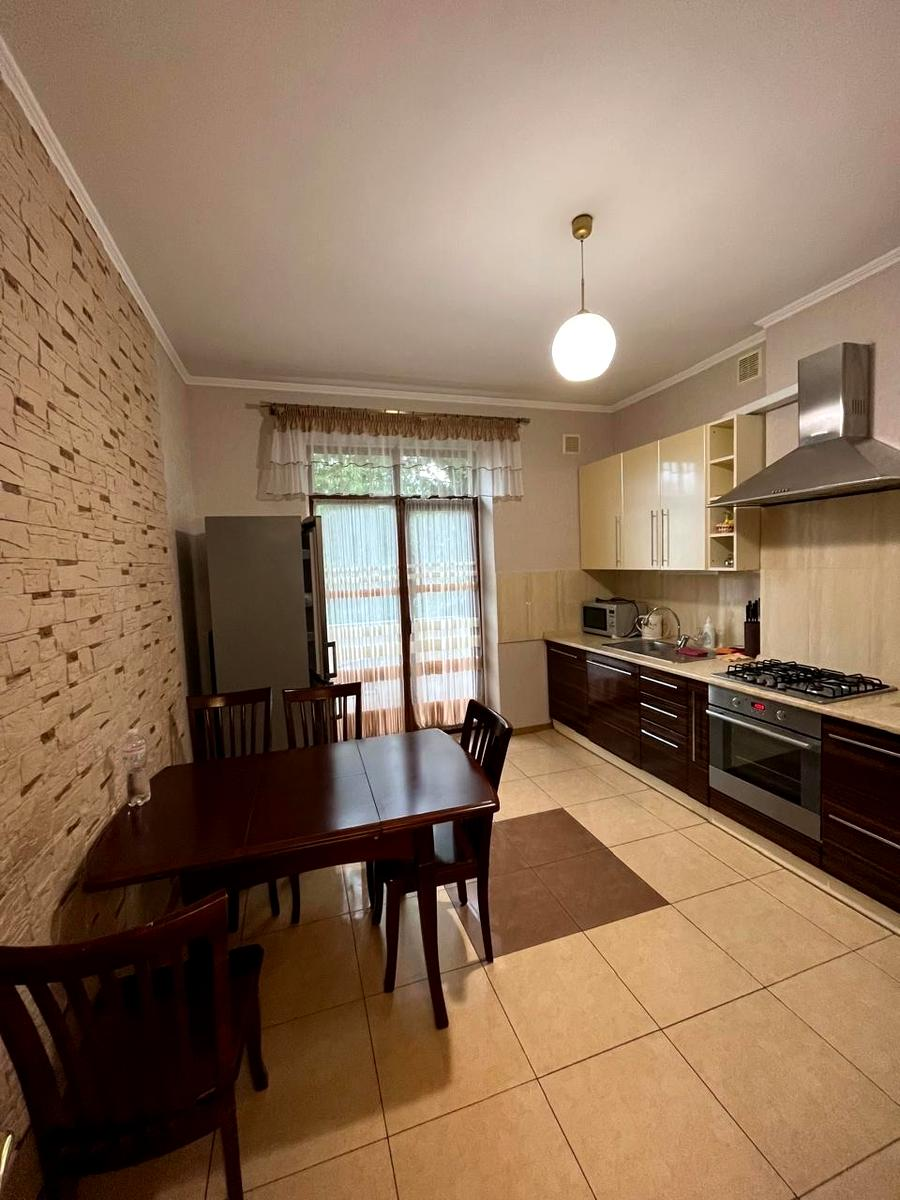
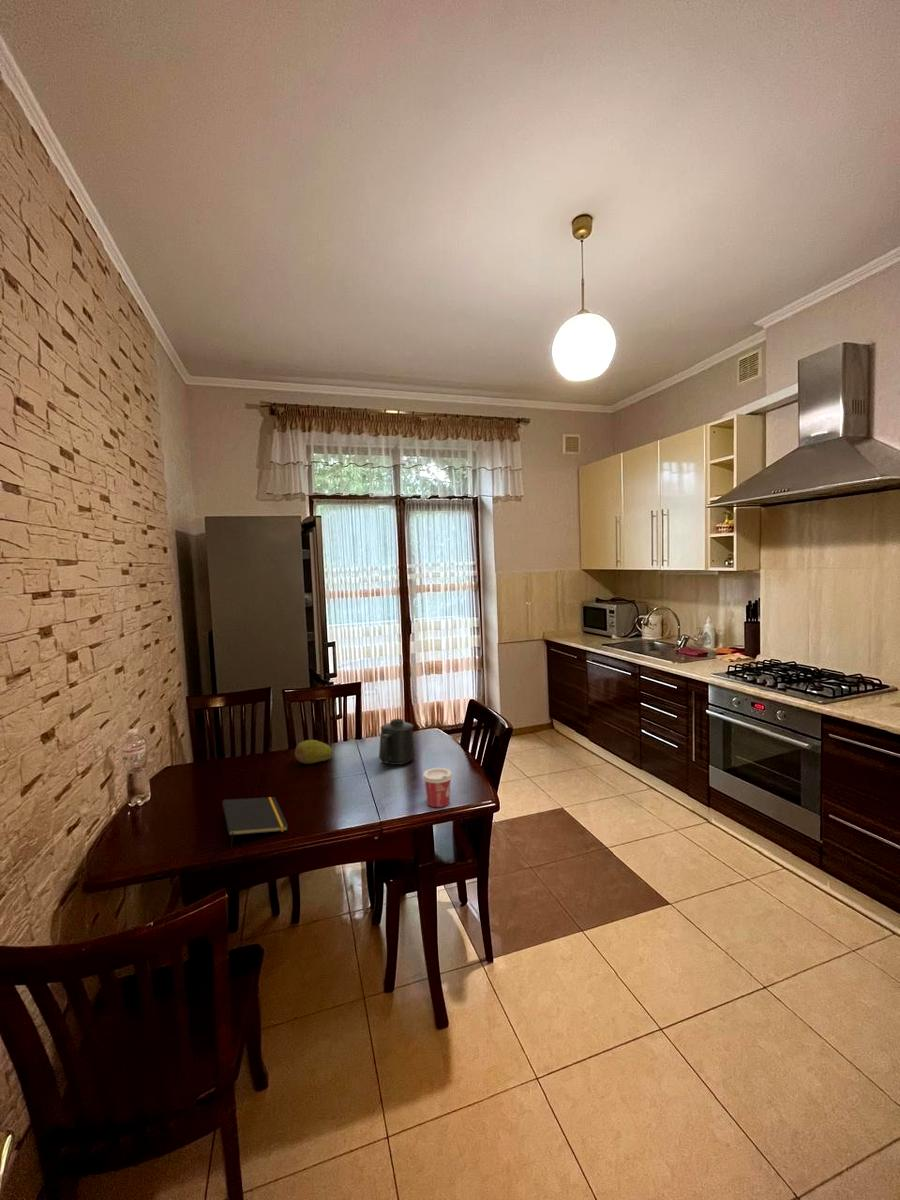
+ notepad (254, 814)
+ mug (396, 742)
+ fruit (313, 750)
+ cup (437, 787)
